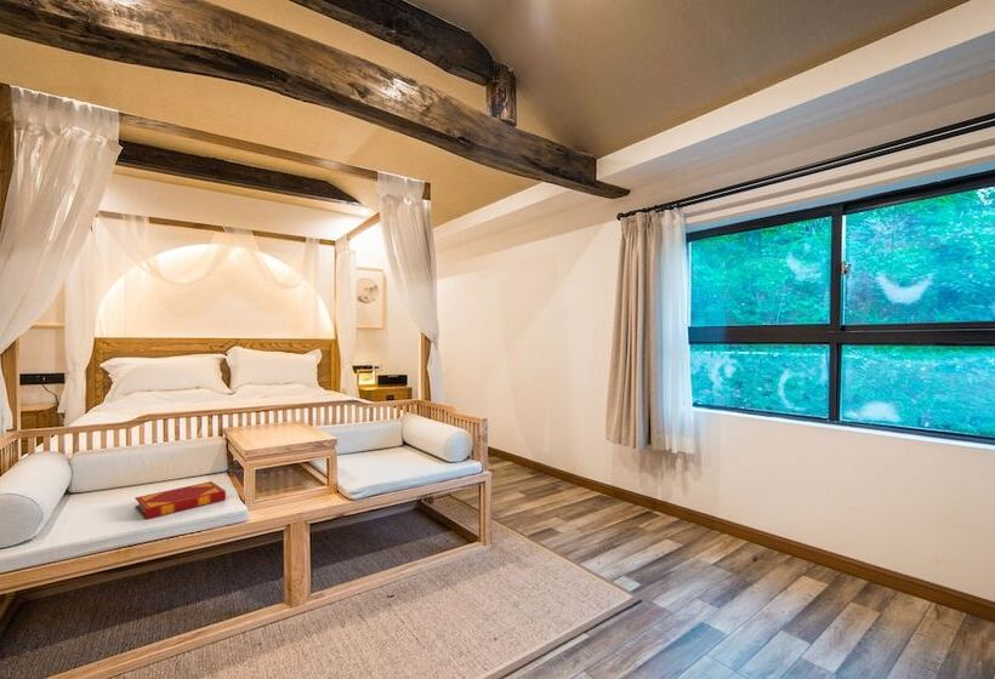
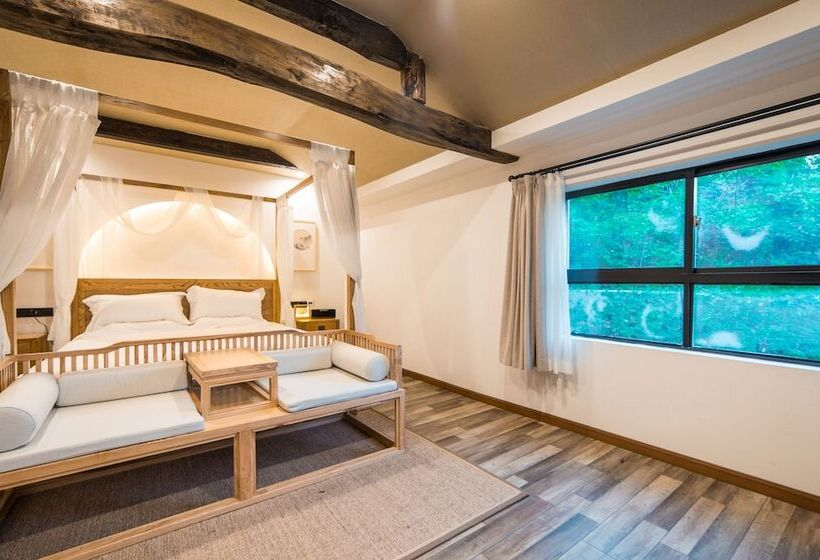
- hardback book (181, 498)
